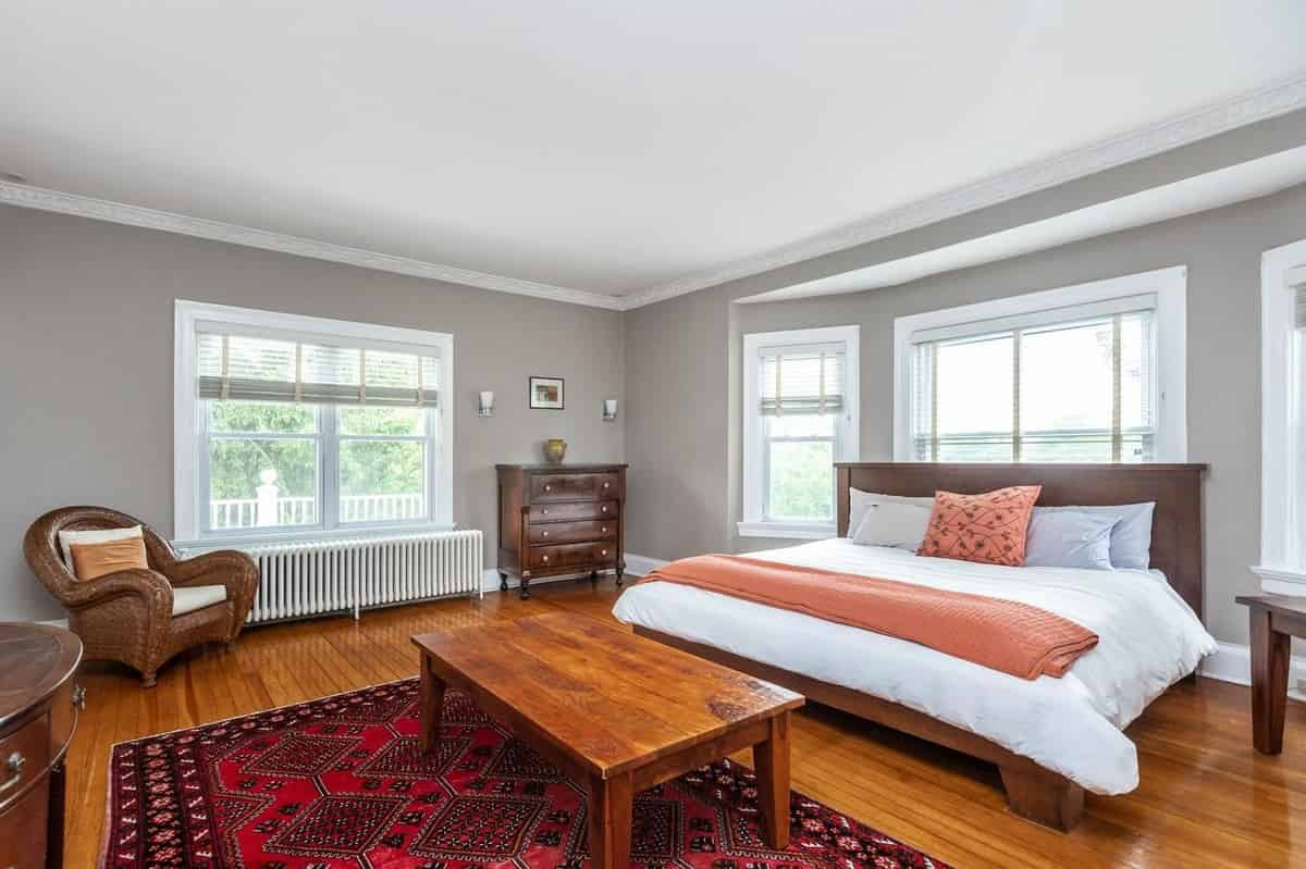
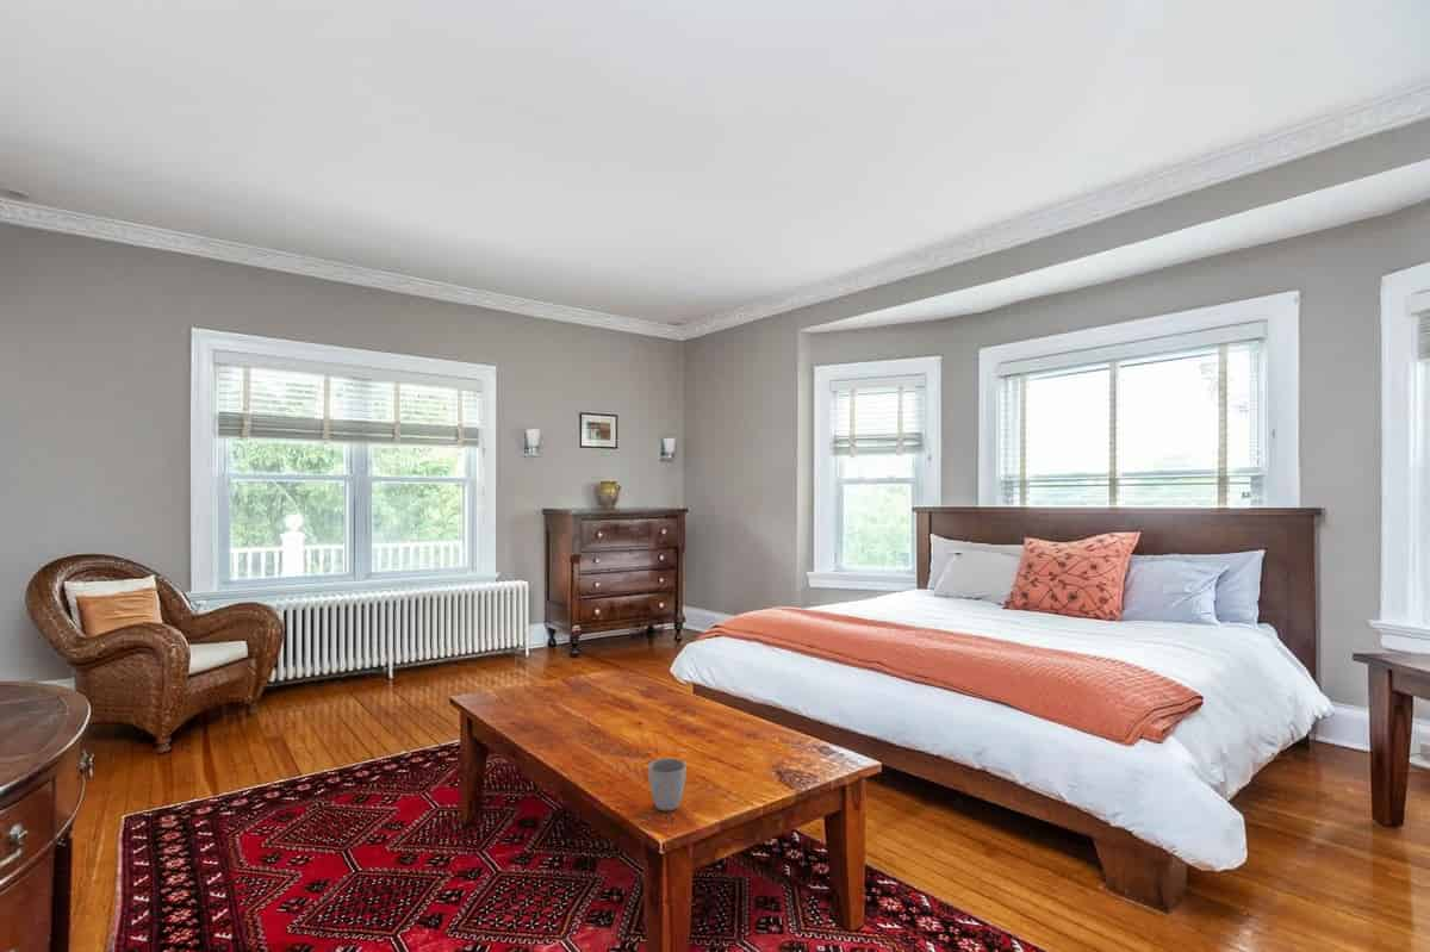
+ mug (664, 783)
